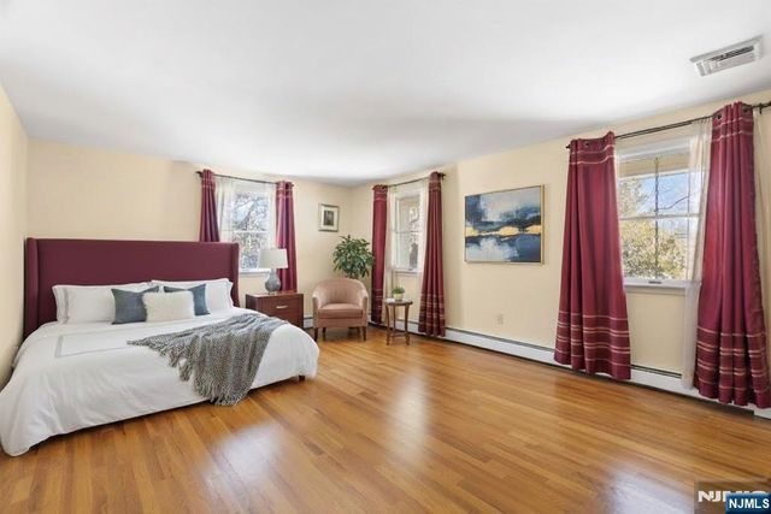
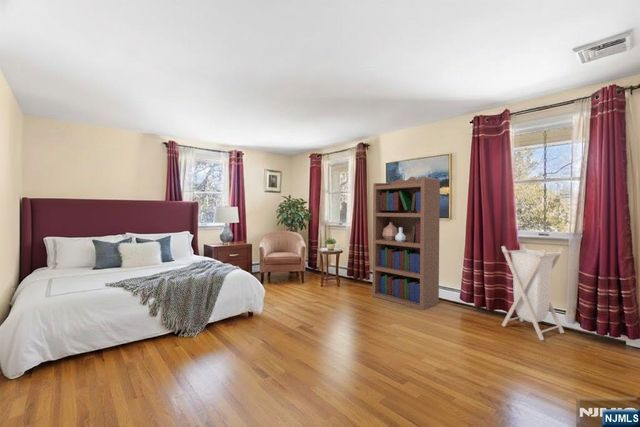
+ laundry hamper (531, 288)
+ bookcase (404, 237)
